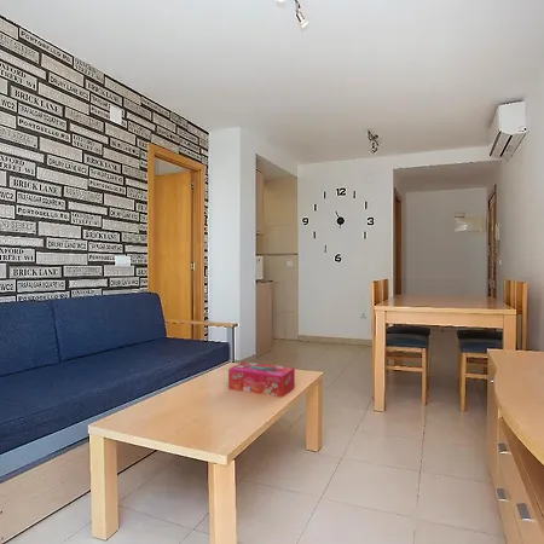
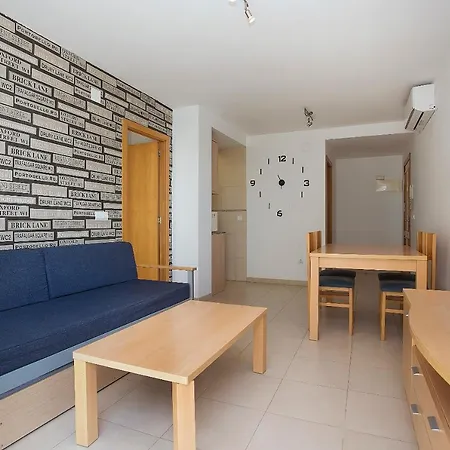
- tissue box (261, 378)
